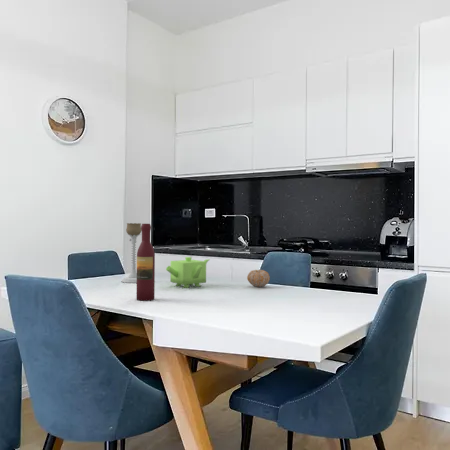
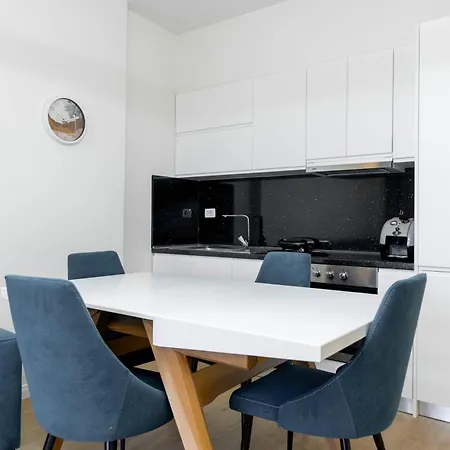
- teapot (189, 271)
- fruit (258, 278)
- wine bottle (145, 261)
- candle holder (133, 252)
